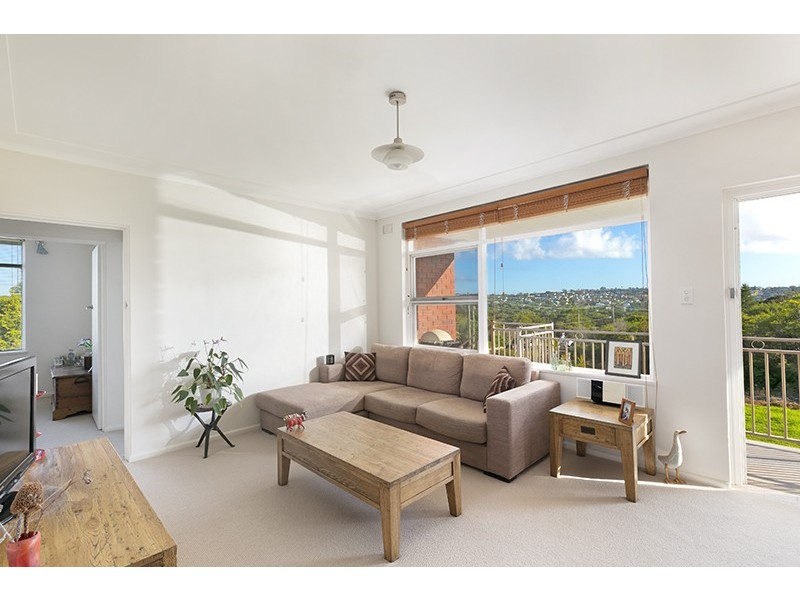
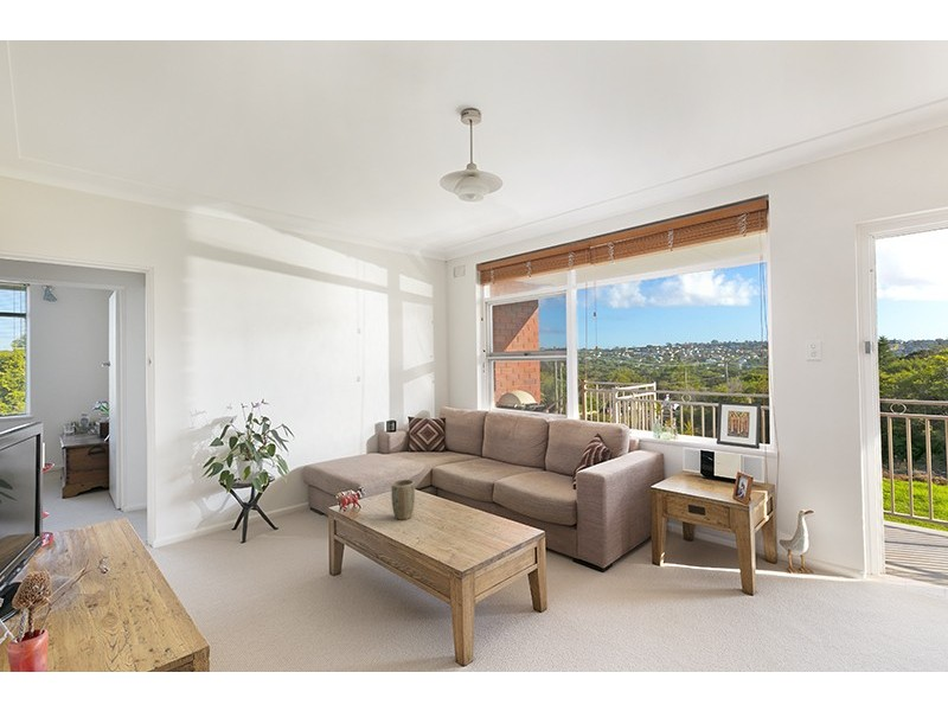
+ plant pot (403, 499)
